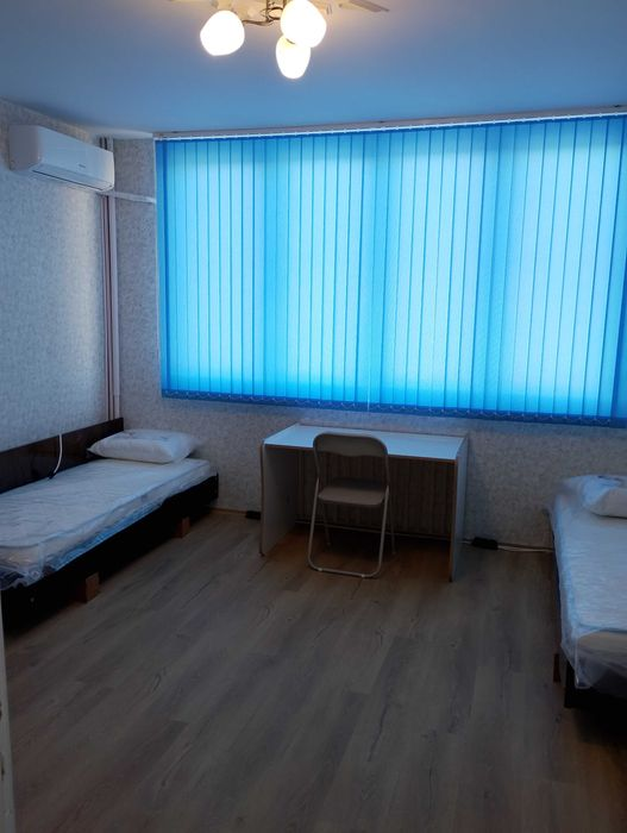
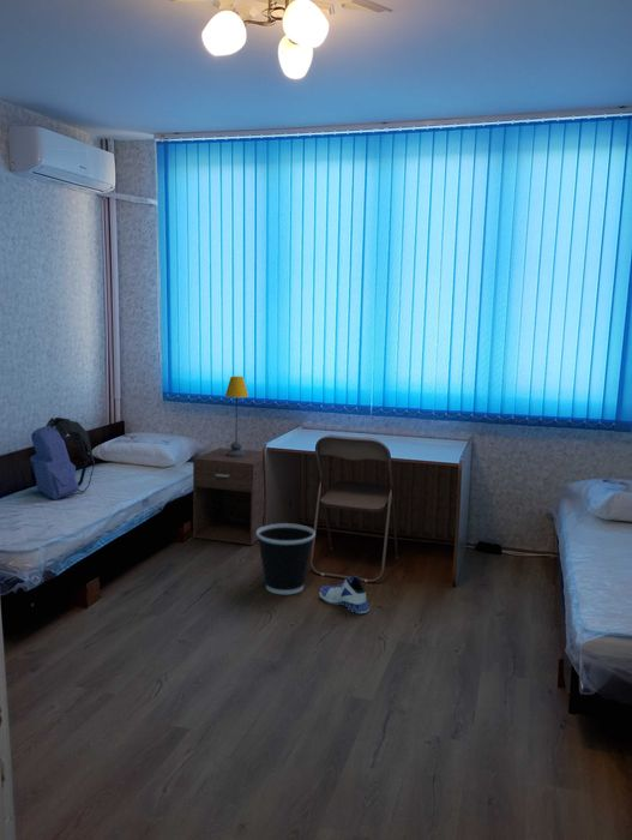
+ table lamp (236, 415)
+ nightstand (234, 494)
+ sneaker (345, 588)
+ backpack (64, 455)
+ wastebasket (285, 559)
